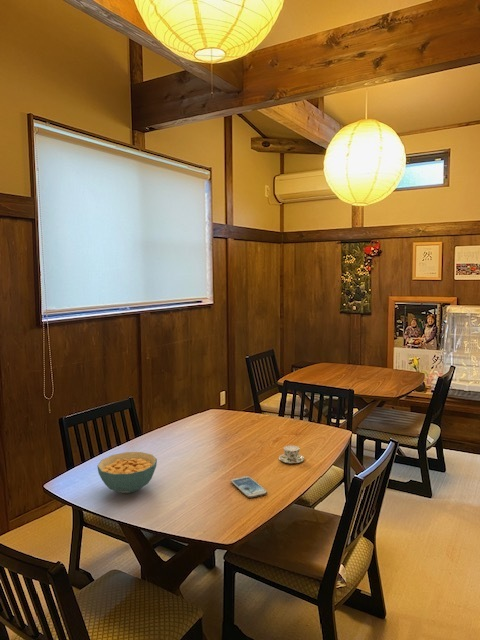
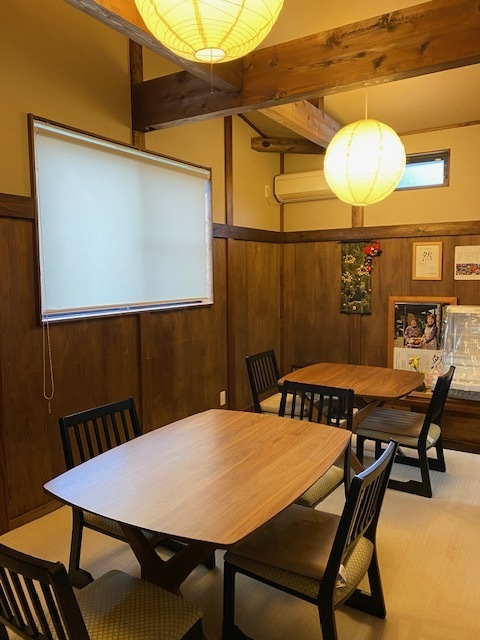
- teacup (291, 453)
- smartphone (248, 486)
- cereal bowl (128, 476)
